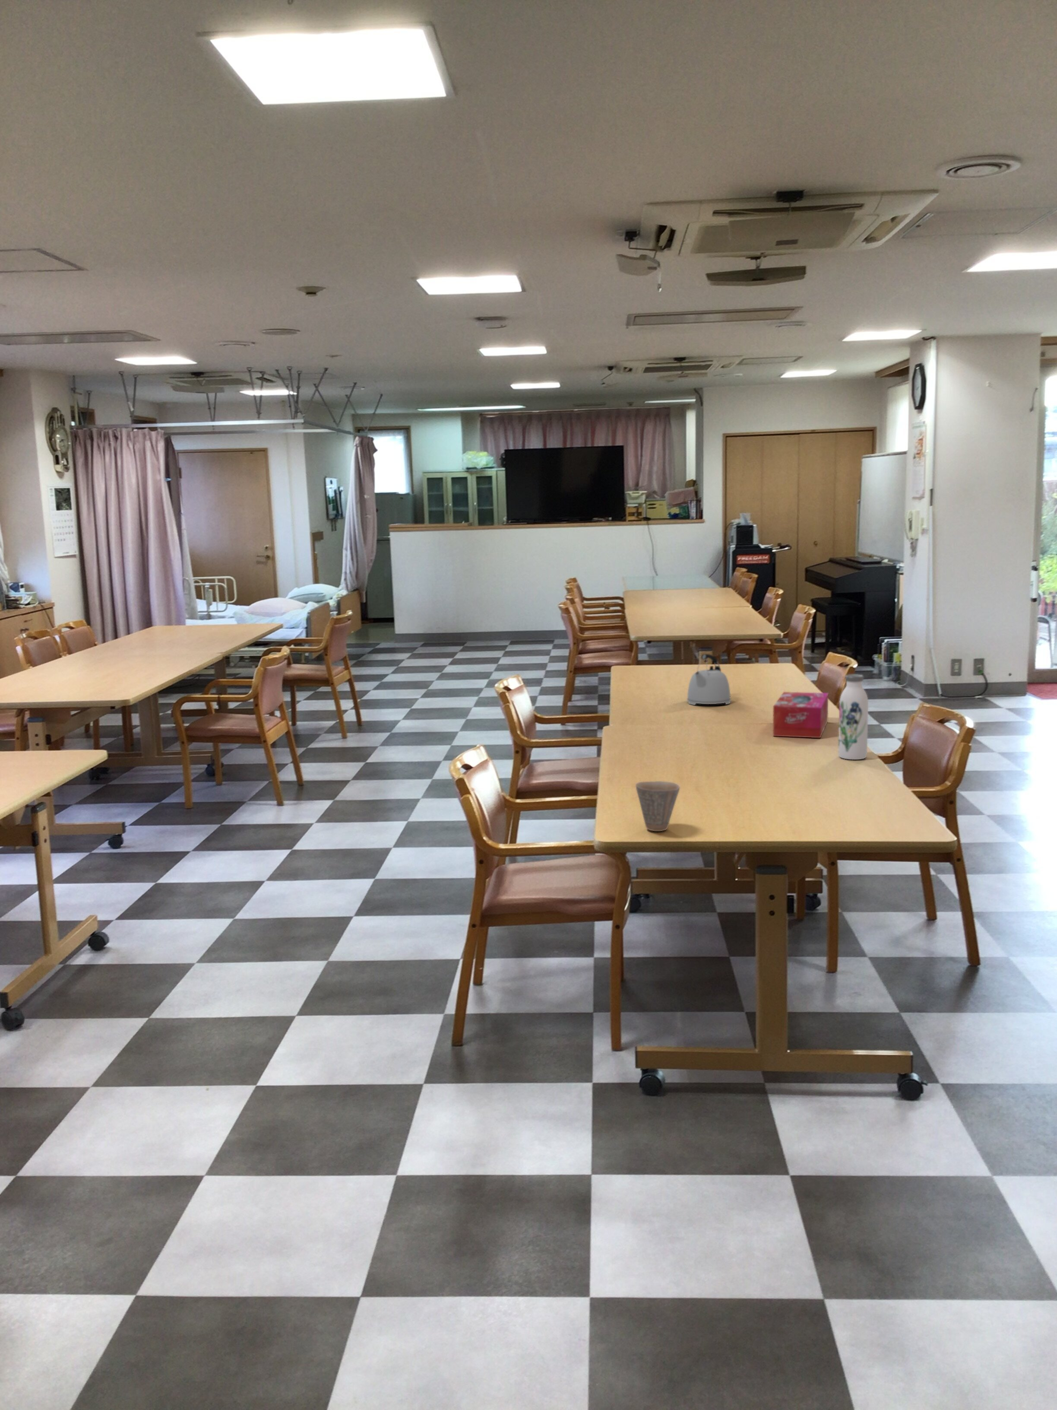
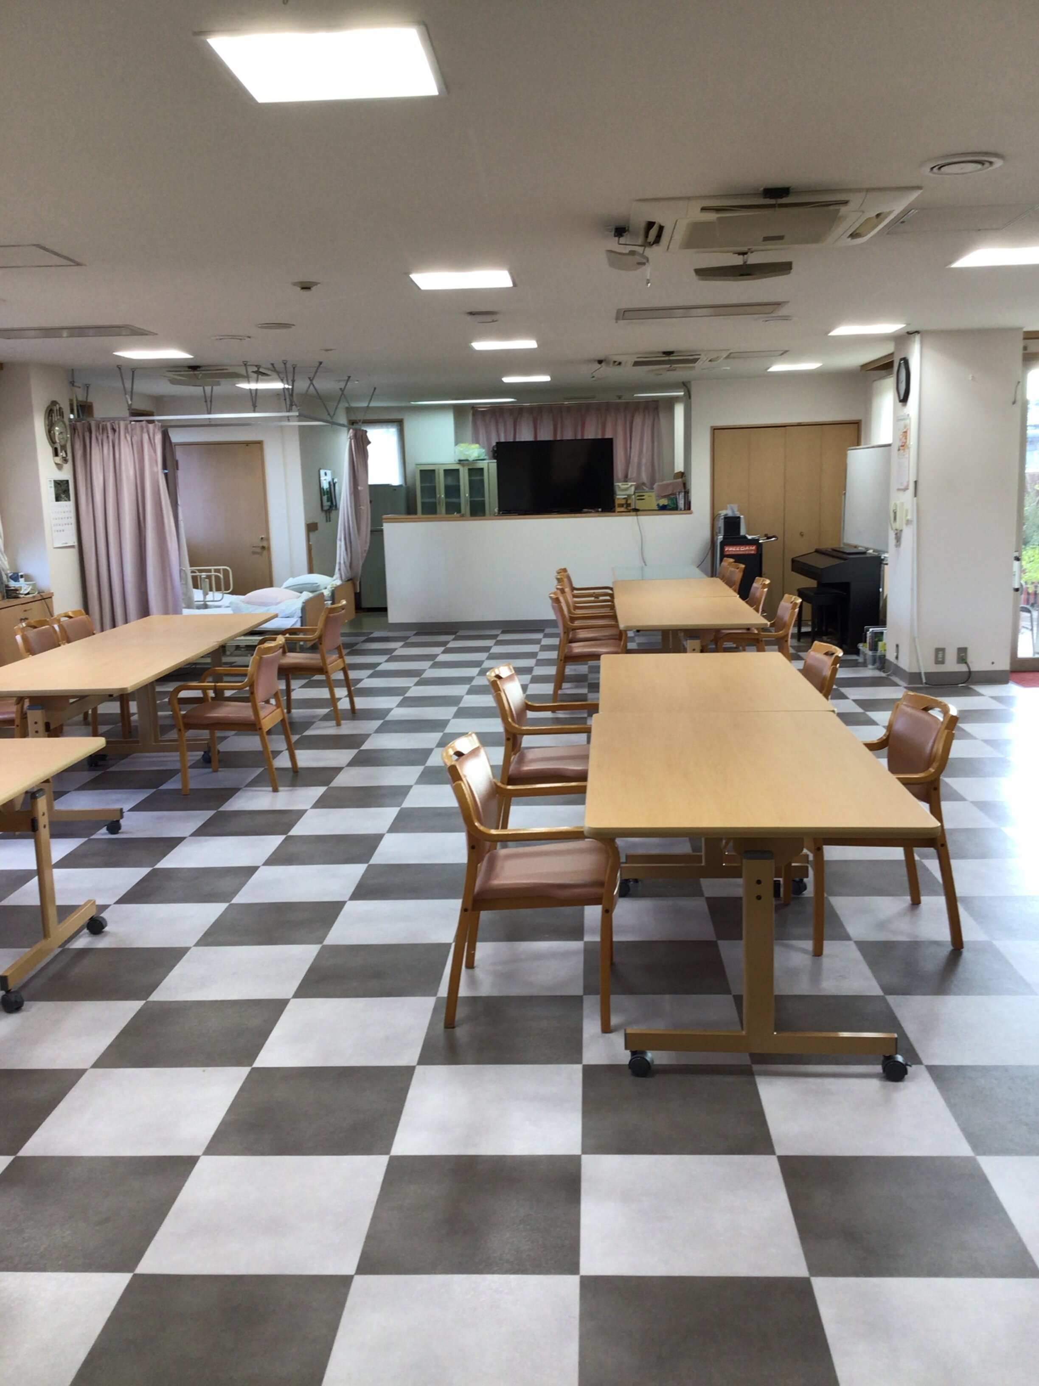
- cup (658, 806)
- kettle (708, 677)
- water bottle (853, 716)
- tissue box (802, 714)
